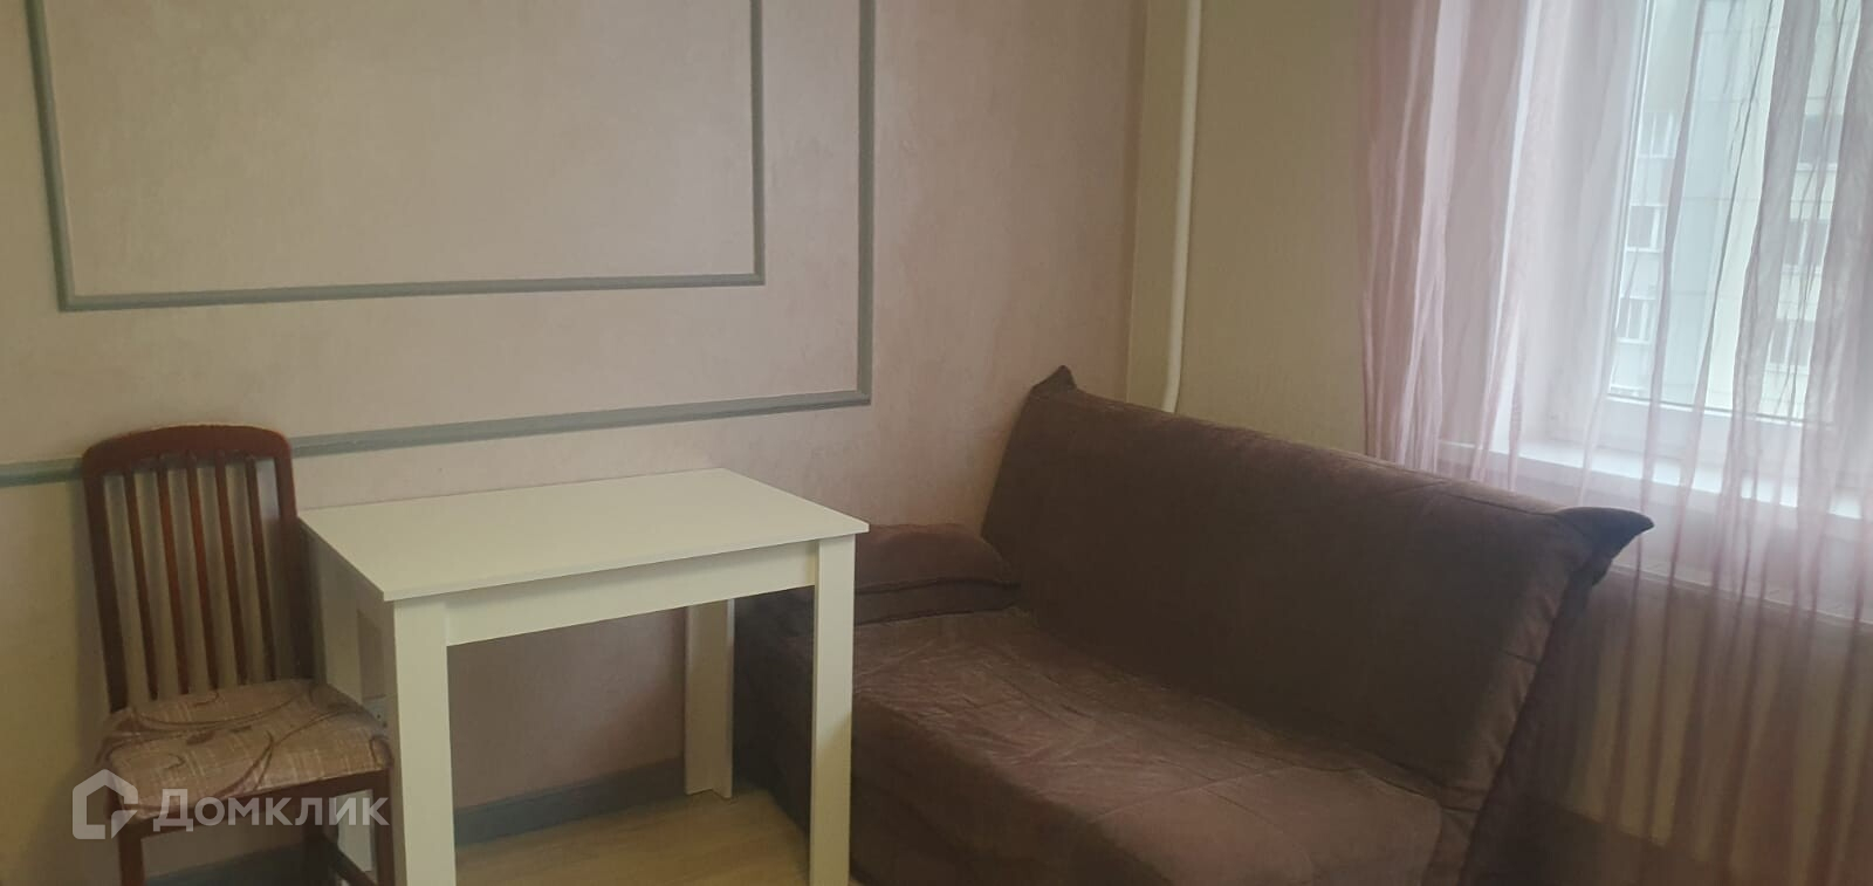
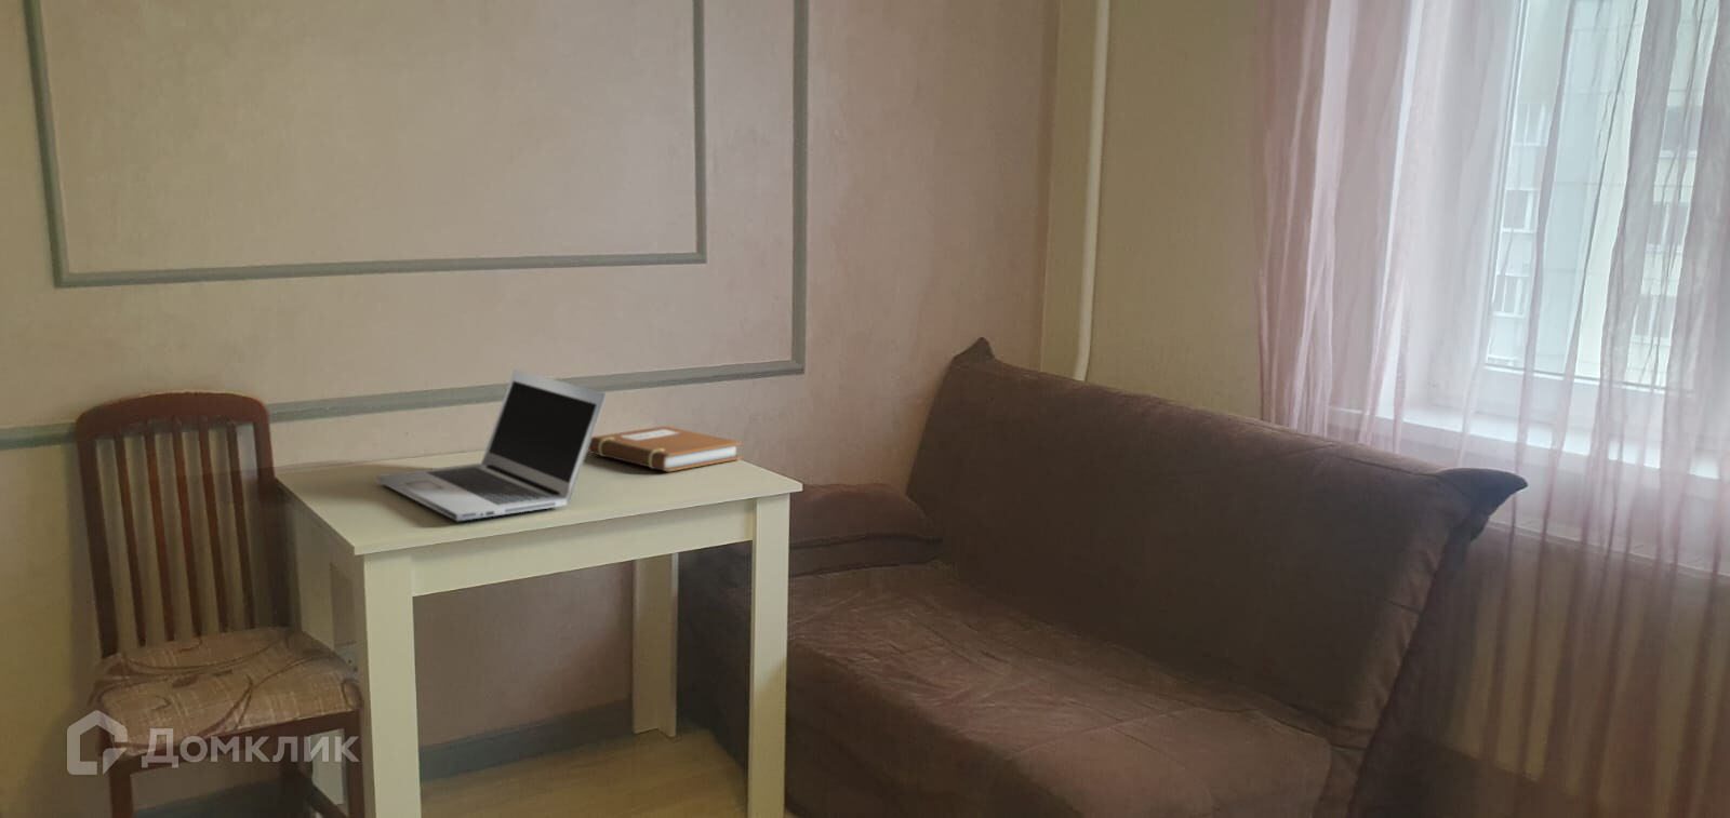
+ laptop (489, 440)
+ notebook (662, 448)
